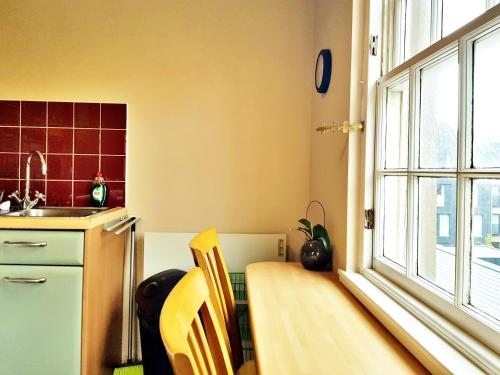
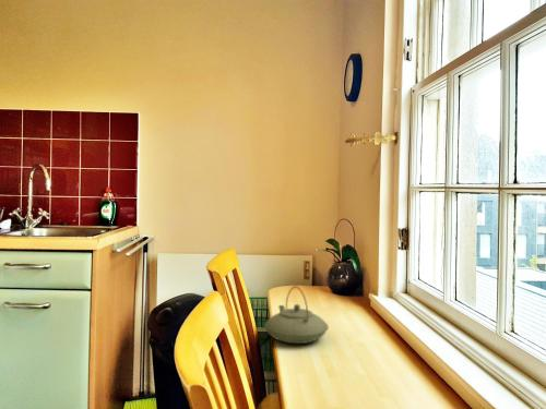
+ teapot (294, 311)
